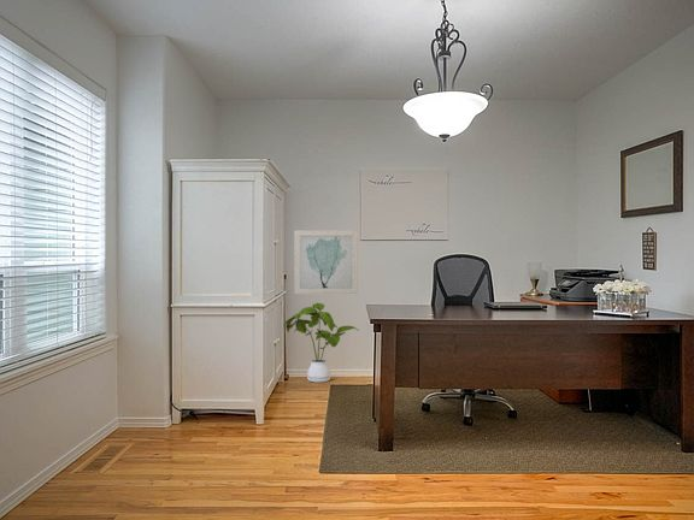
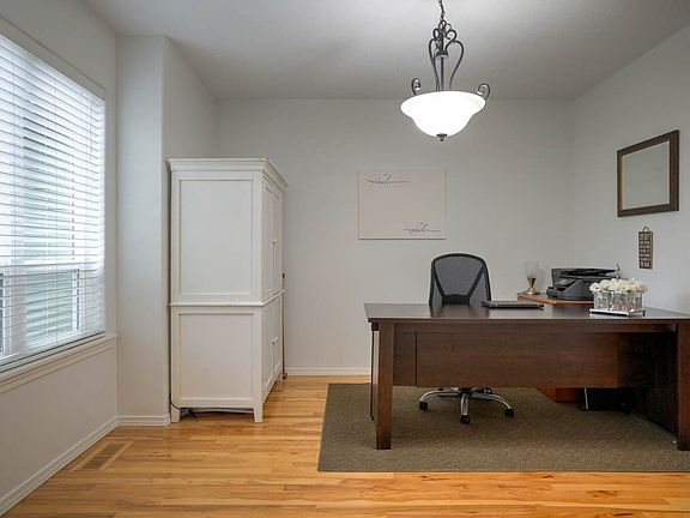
- wall art (325, 261)
- house plant (318, 342)
